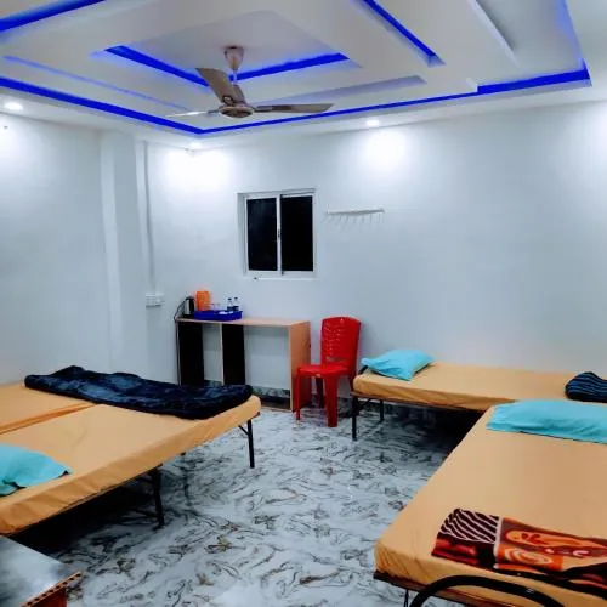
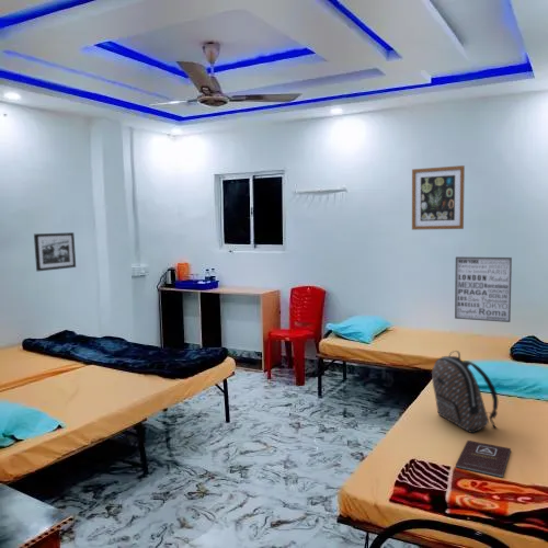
+ wall art (482, 288)
+ backpack (460, 386)
+ wall art (437, 198)
+ picture frame (55, 251)
+ book (483, 457)
